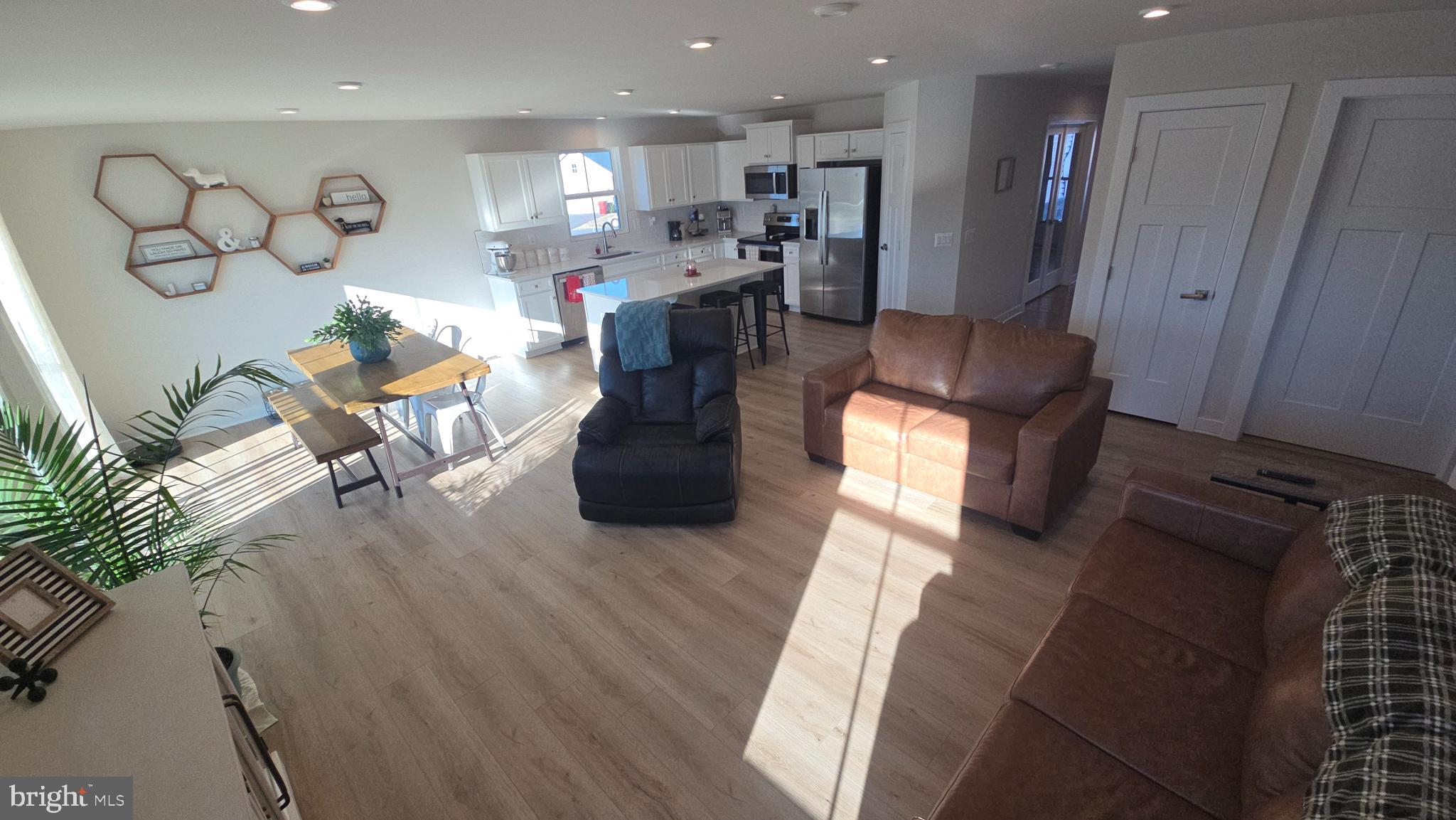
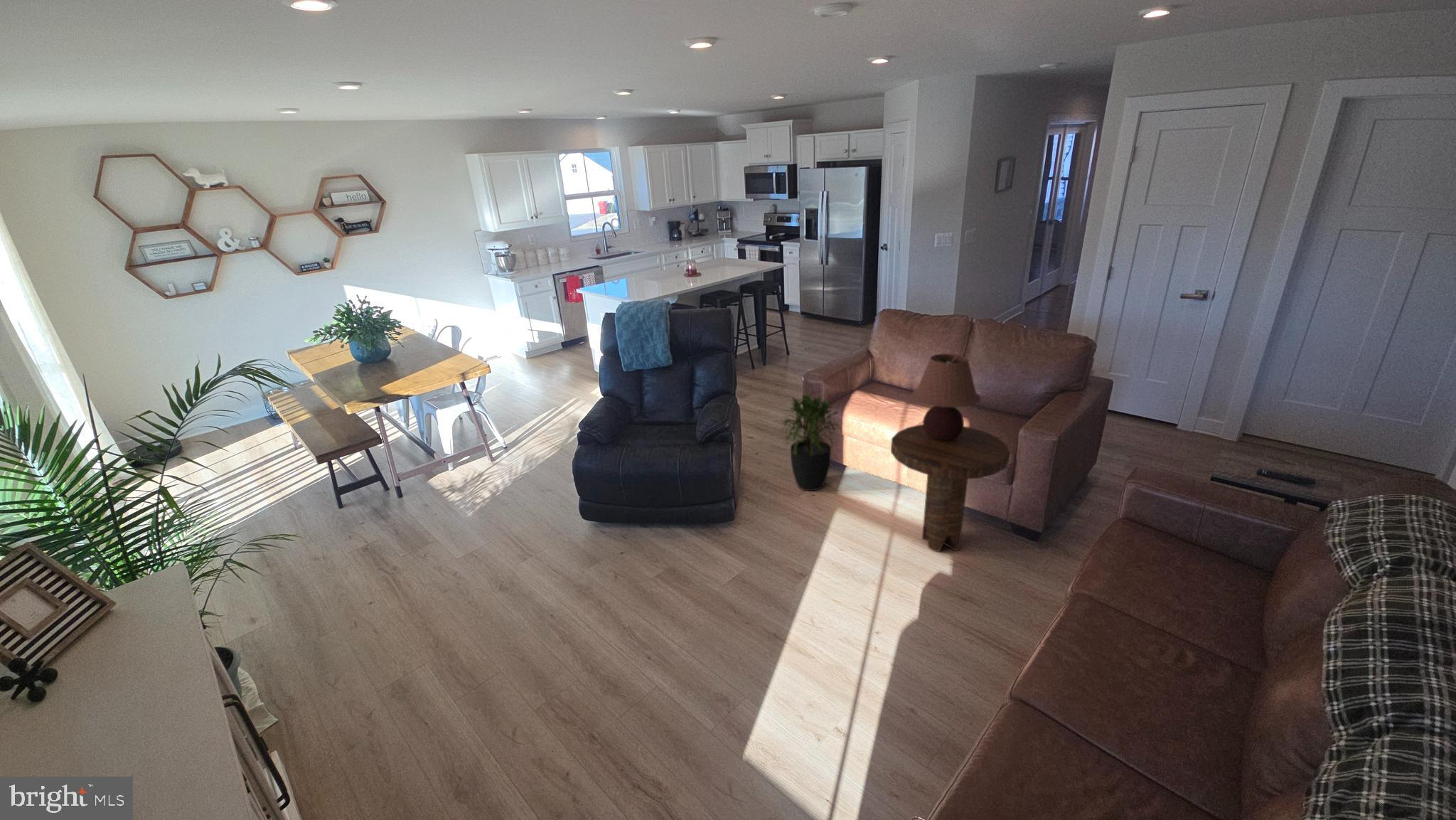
+ side table (943, 494)
+ table lamp (945, 398)
+ potted plant (808, 438)
